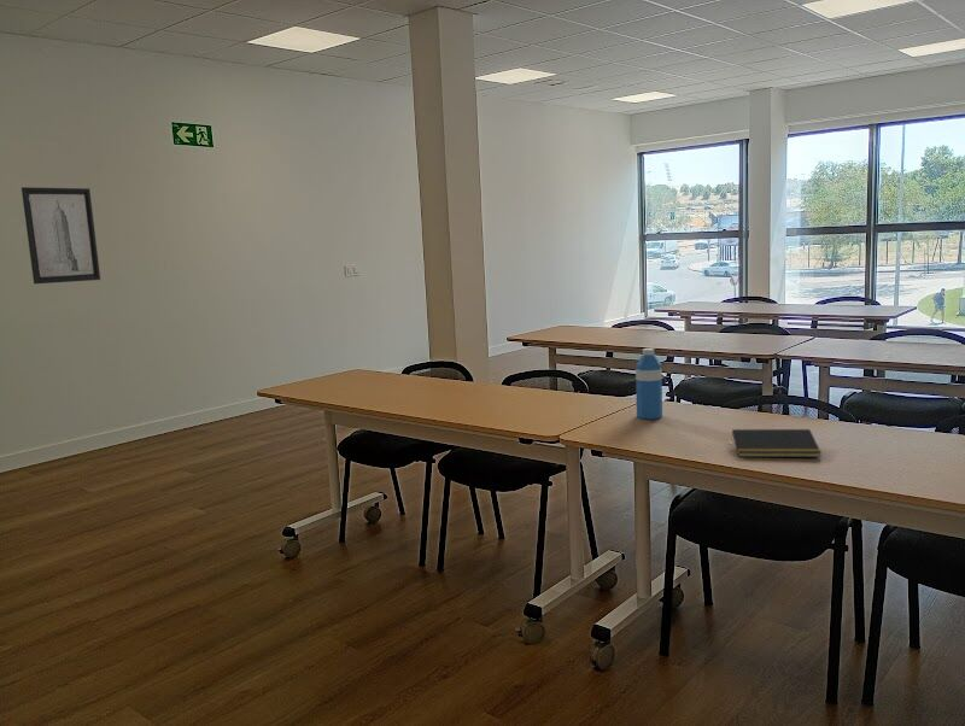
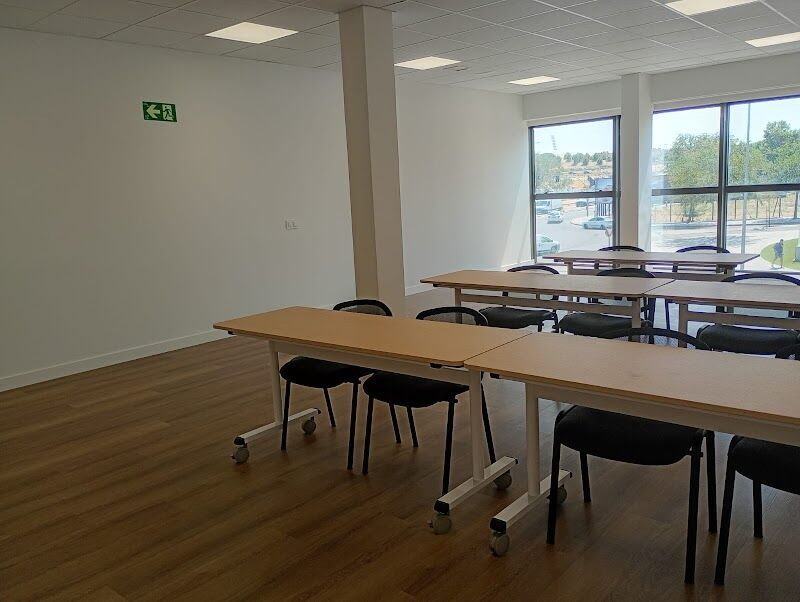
- notepad (774, 443)
- wall art (62, 235)
- water bottle (648, 382)
